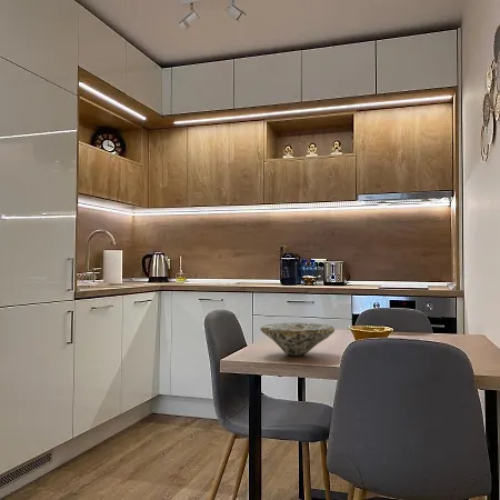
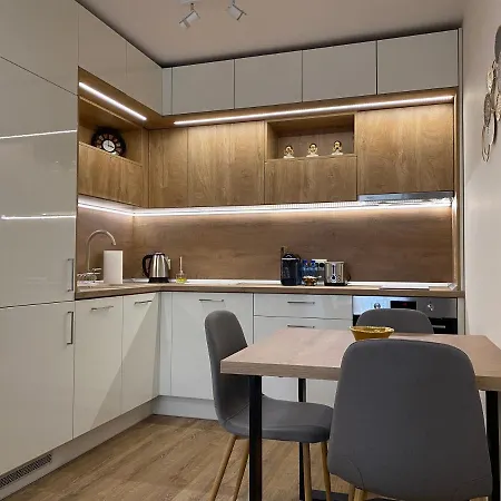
- bowl (297, 340)
